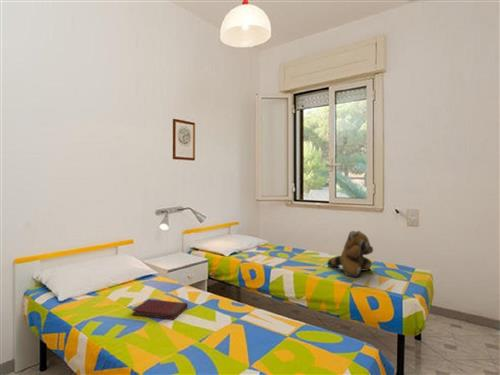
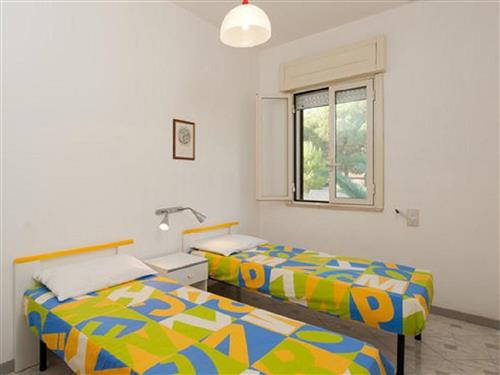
- teddy bear (346, 250)
- book (160, 308)
